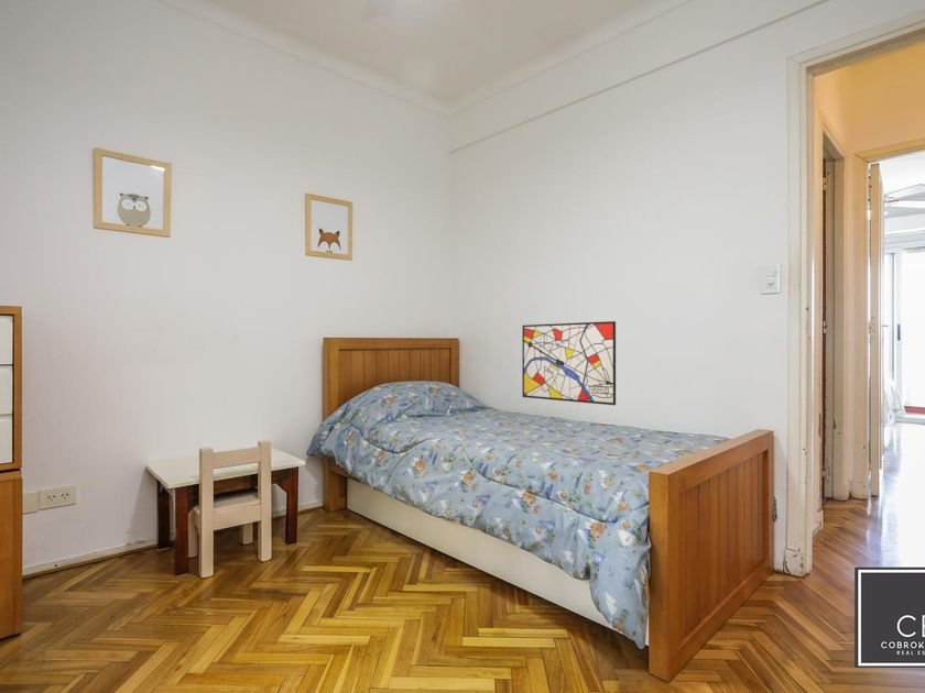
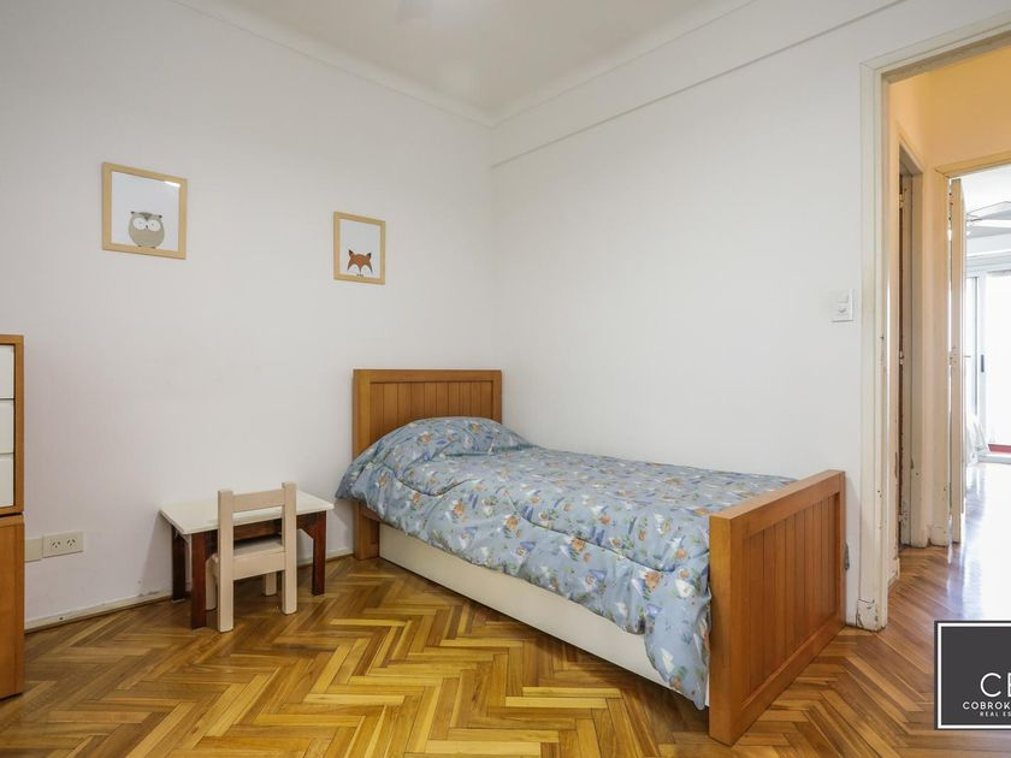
- wall art (565, 362)
